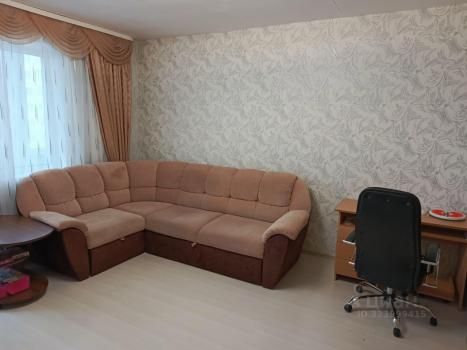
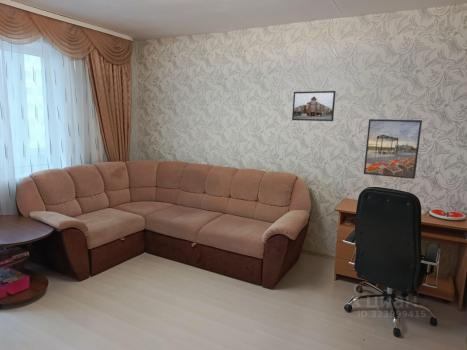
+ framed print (391, 148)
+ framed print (313, 106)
